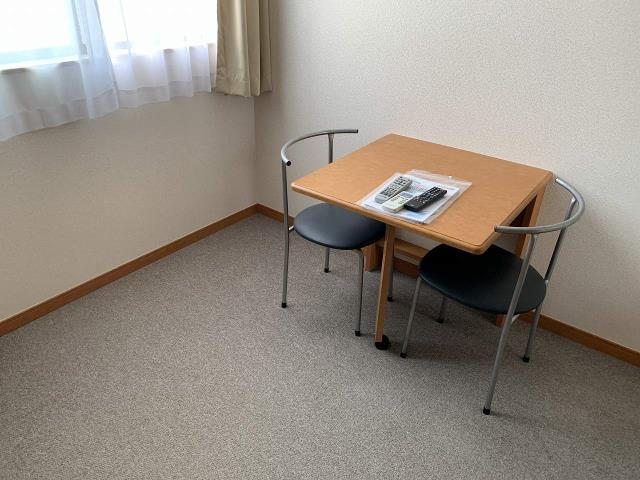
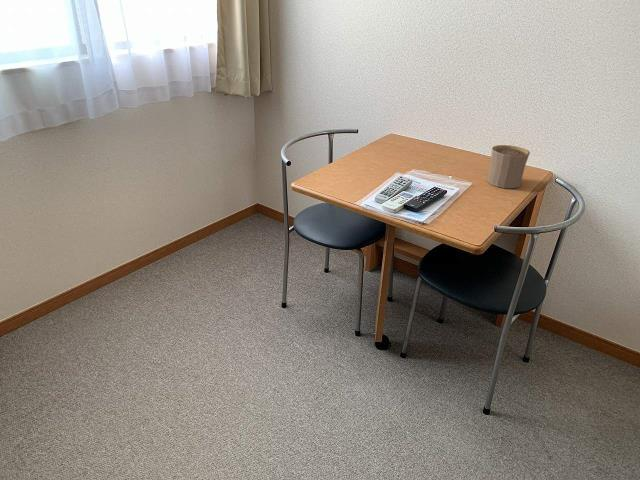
+ cup (507, 166)
